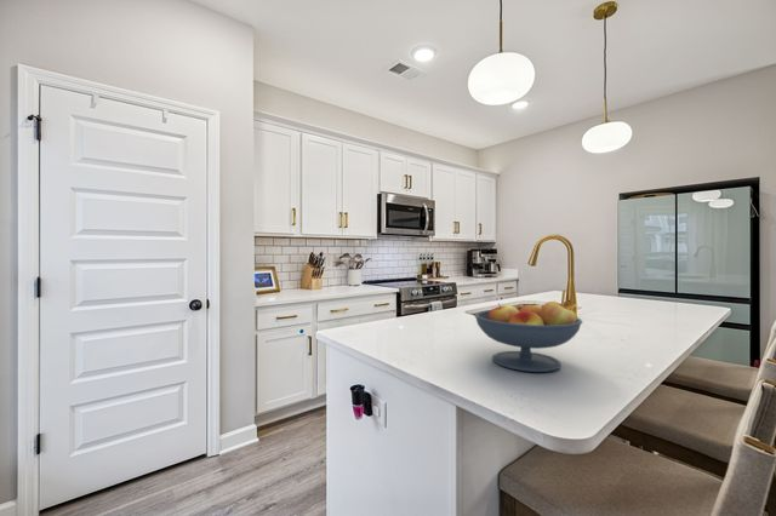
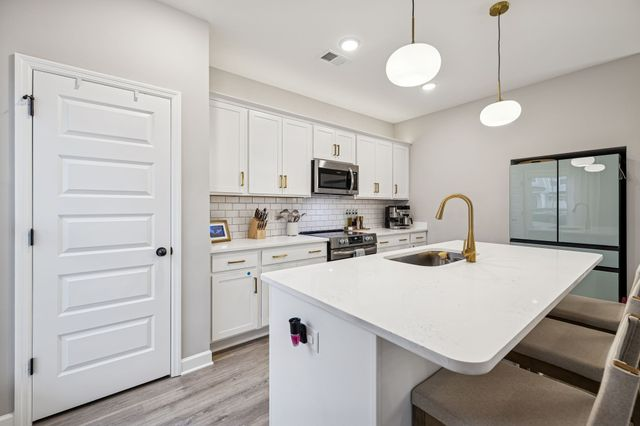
- fruit bowl (525, 331)
